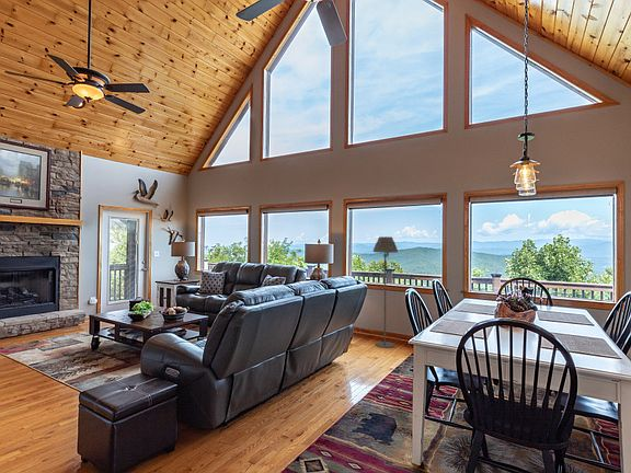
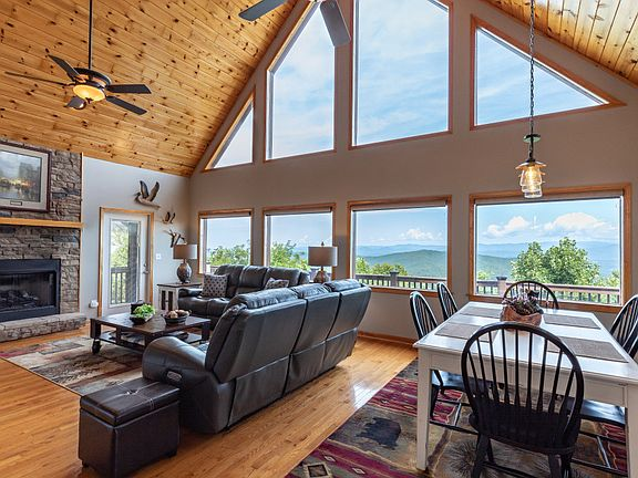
- floor lamp (385, 290)
